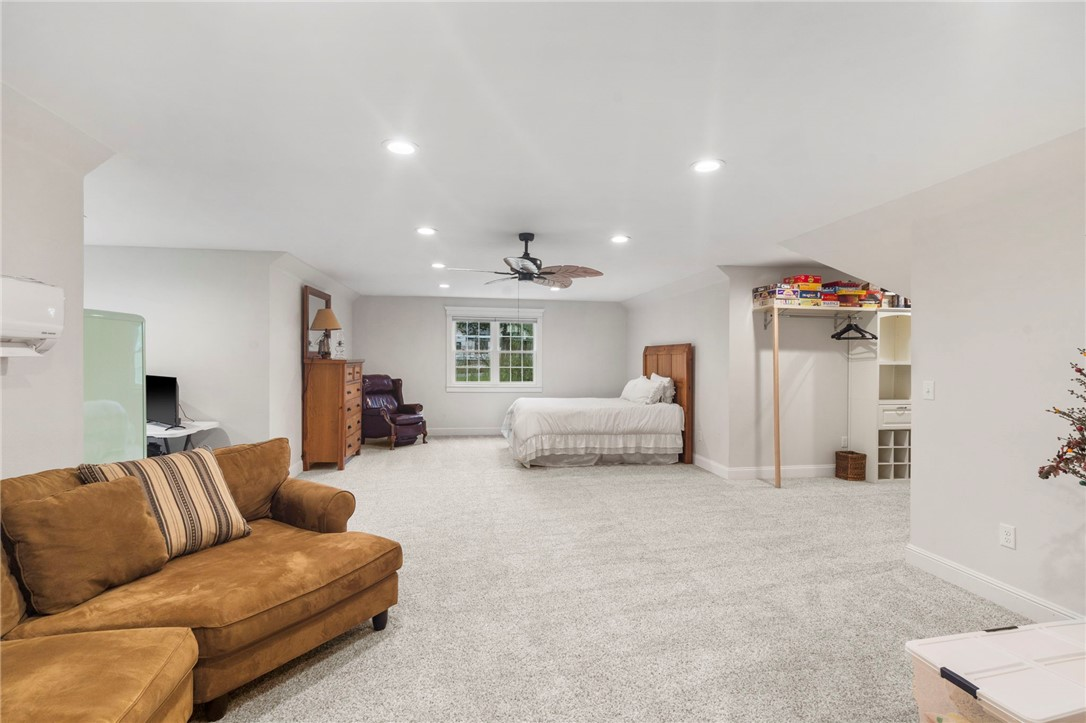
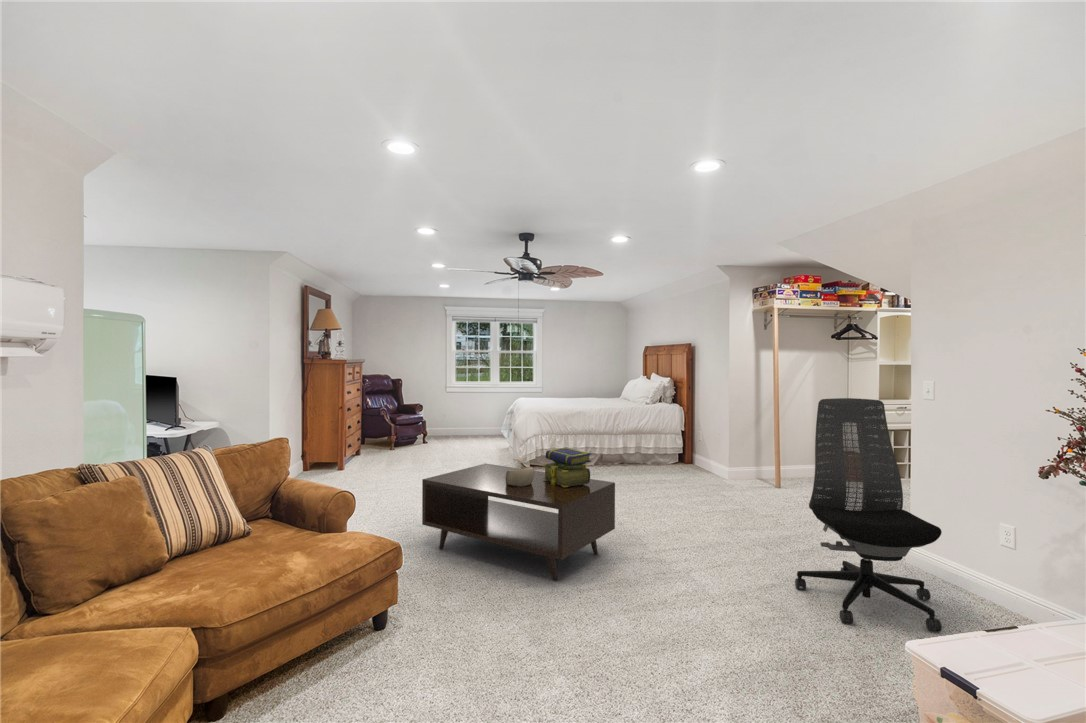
+ stack of books (568, 466)
+ coffee table (517, 516)
+ decorative bowl (520, 475)
+ office chair (866, 500)
